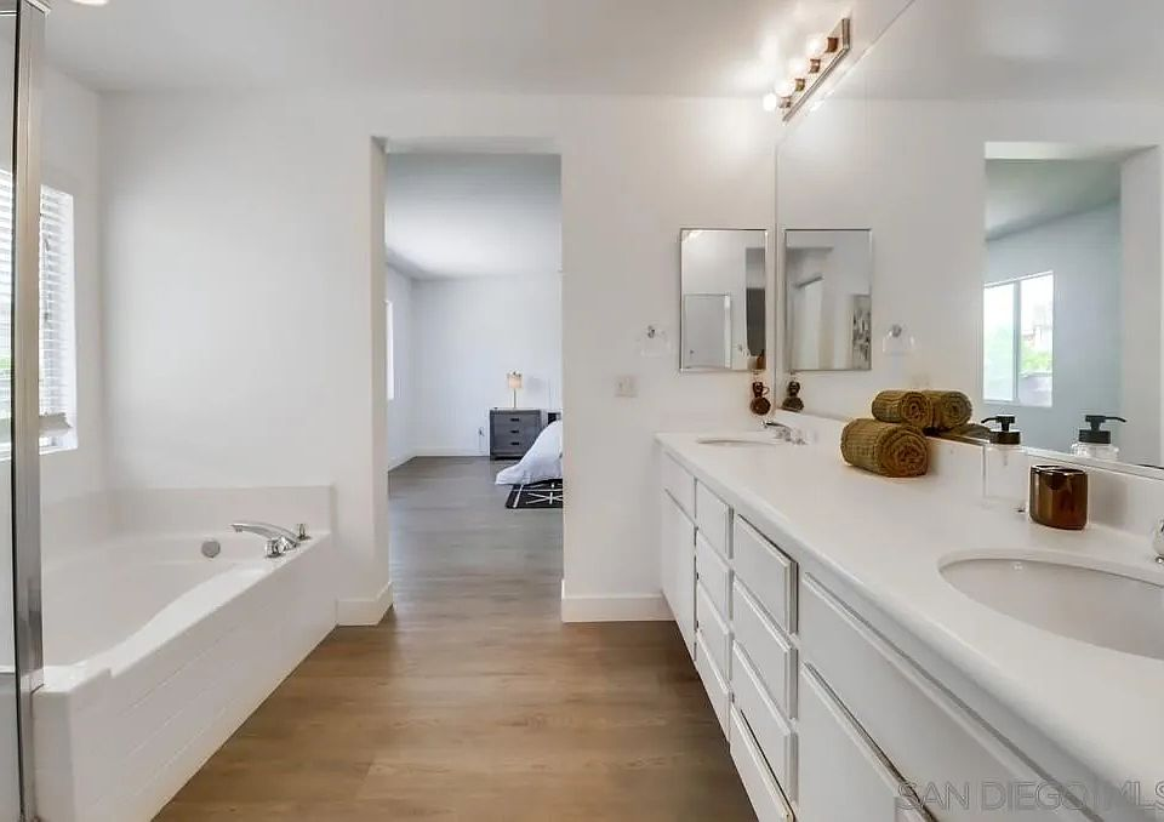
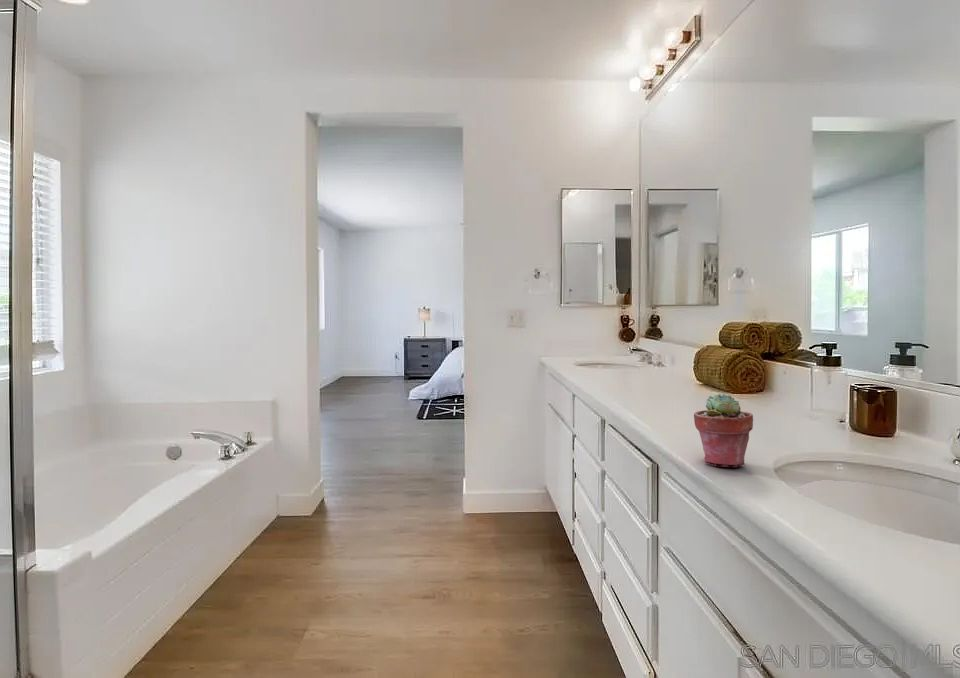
+ potted succulent (723, 427)
